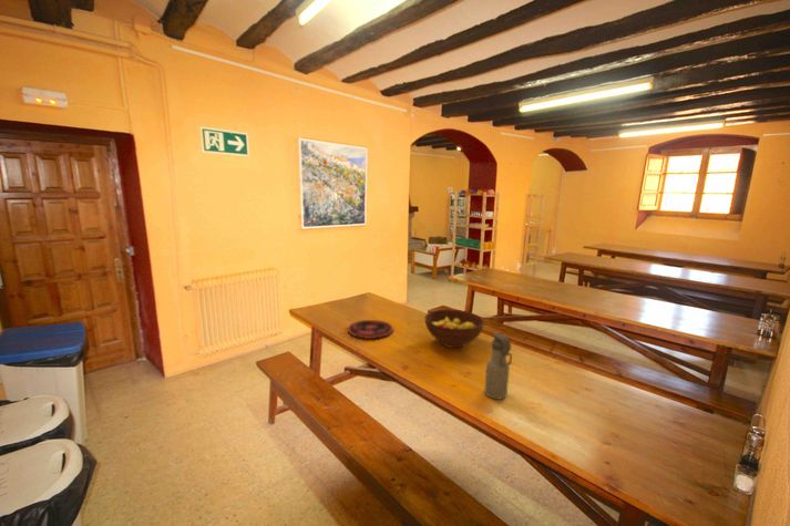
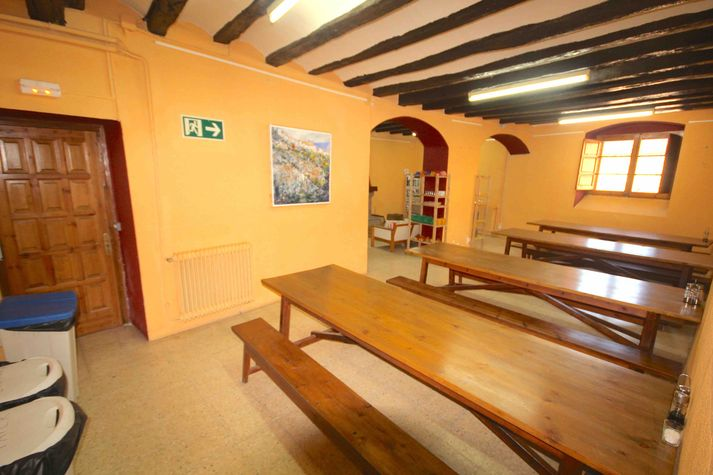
- plate (370, 328)
- fruit bowl (453, 331)
- water bottle (497, 365)
